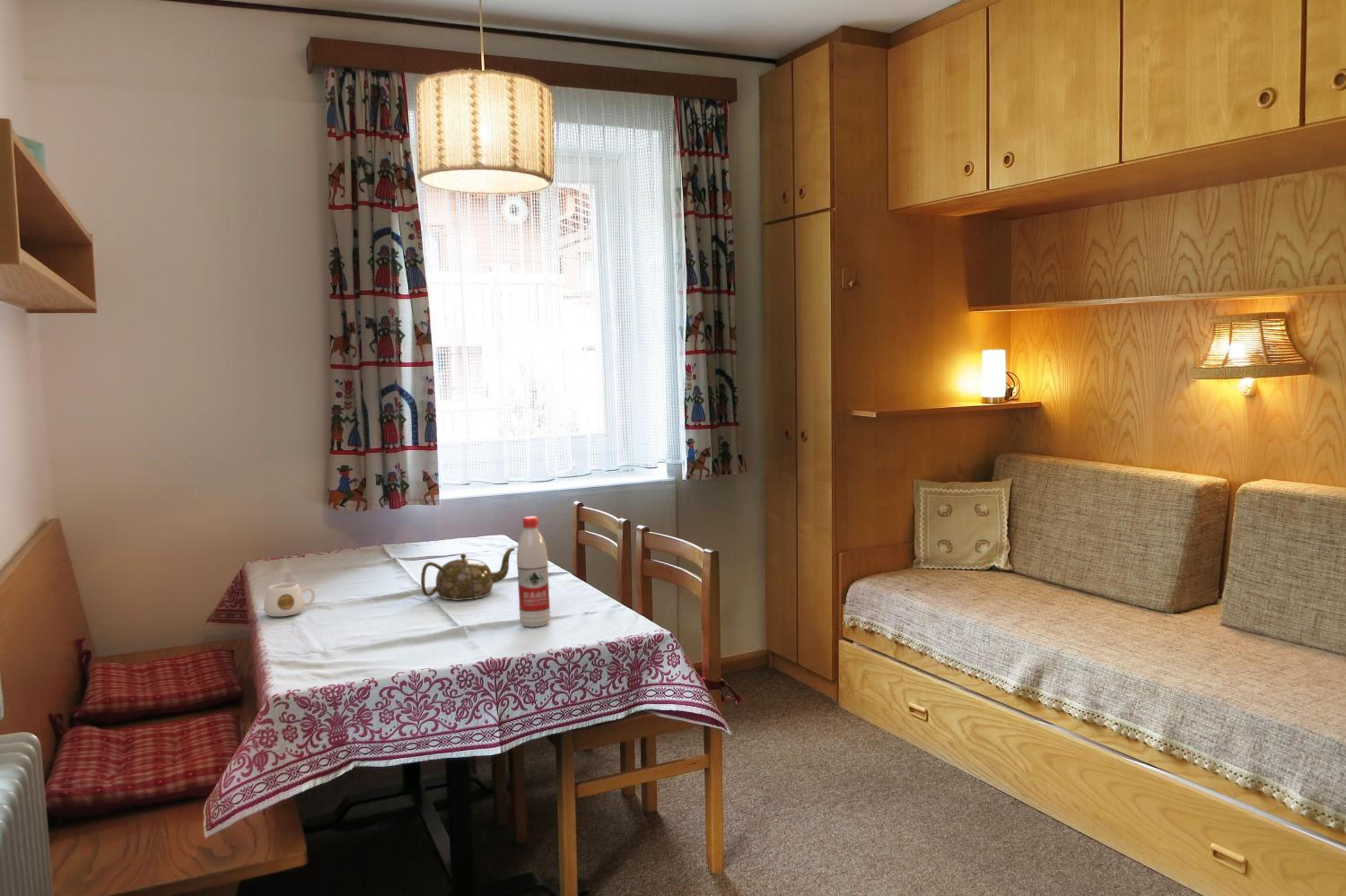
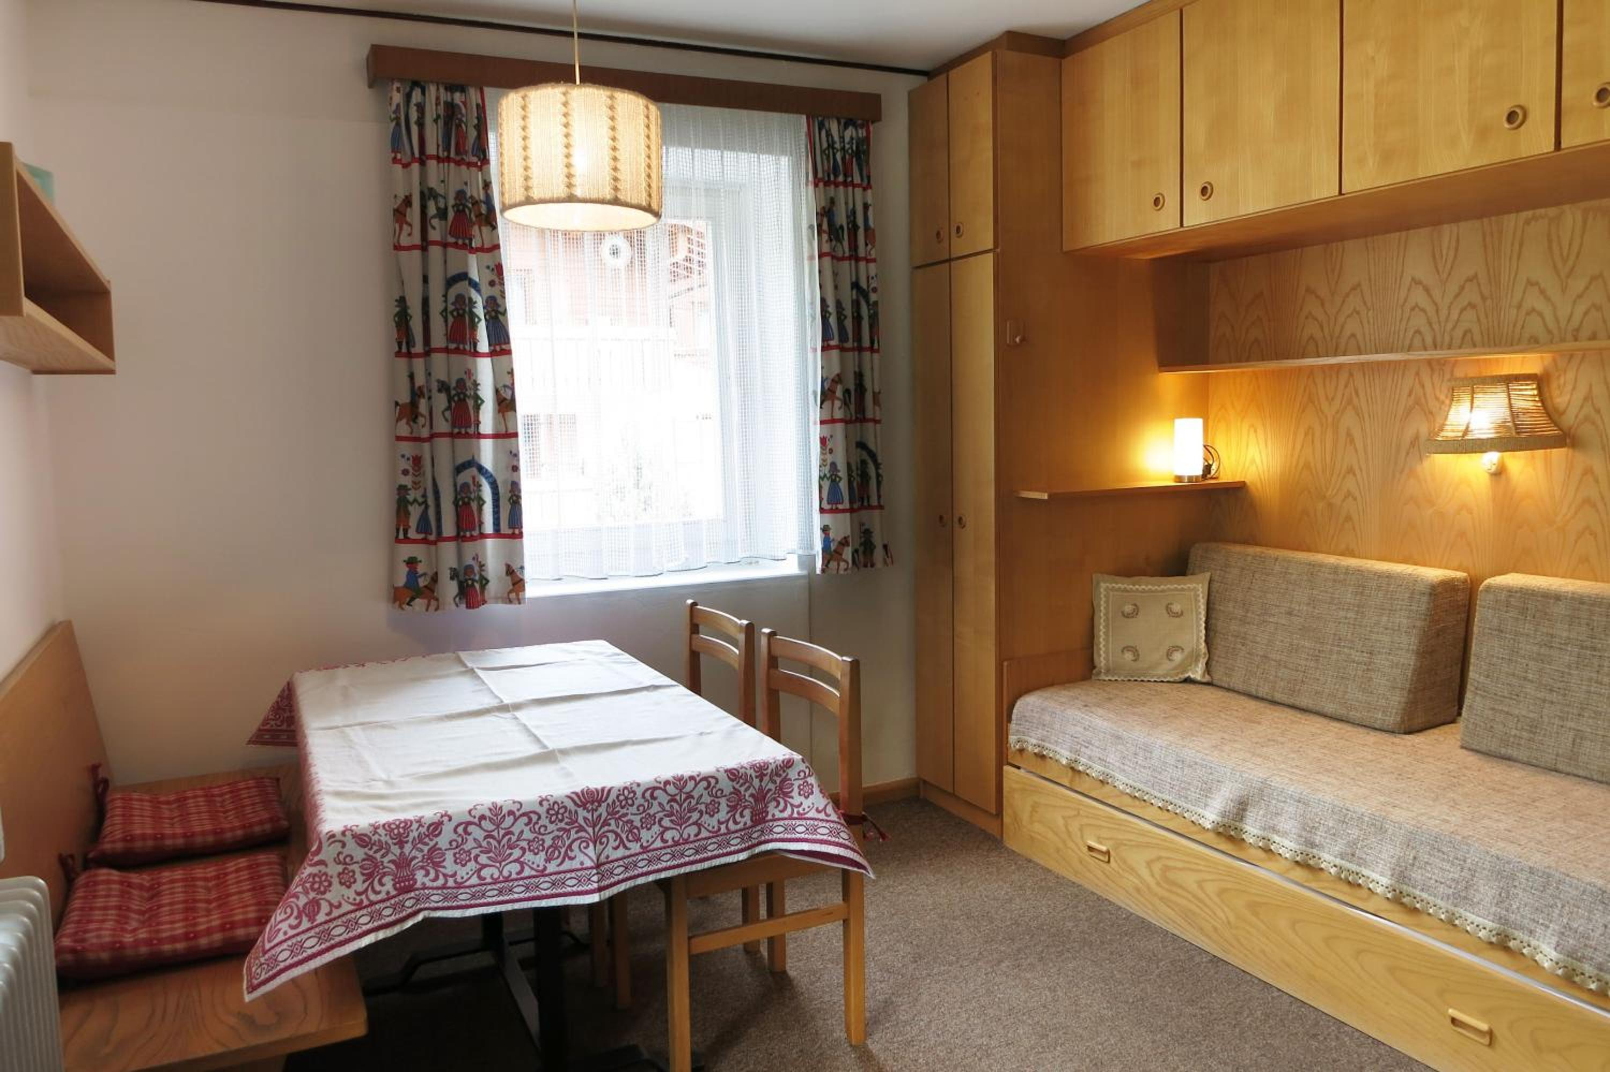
- teapot (469, 573)
- water bottle (533, 570)
- mug (289, 599)
